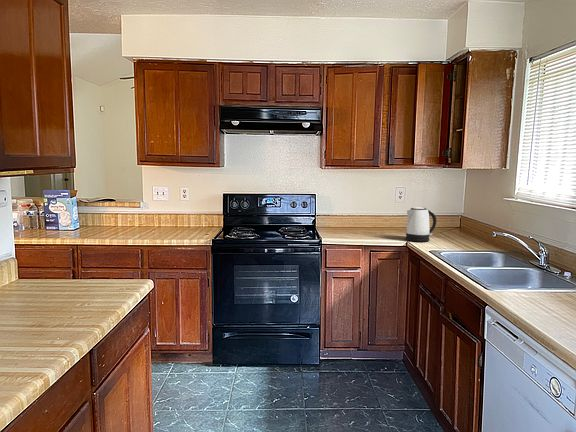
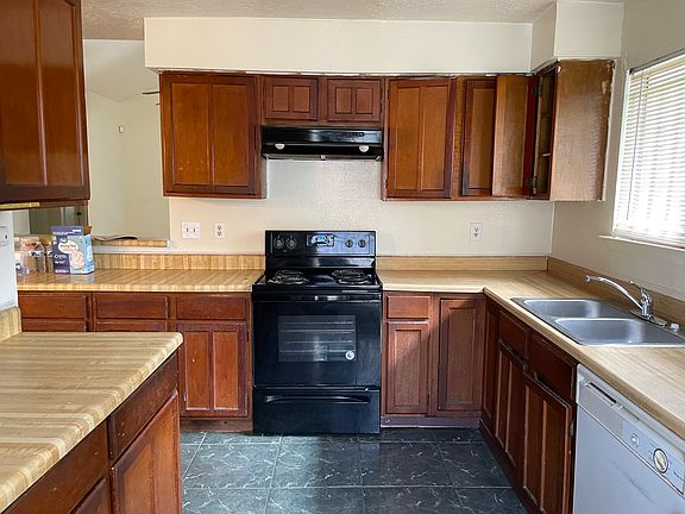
- kettle (421, 223)
